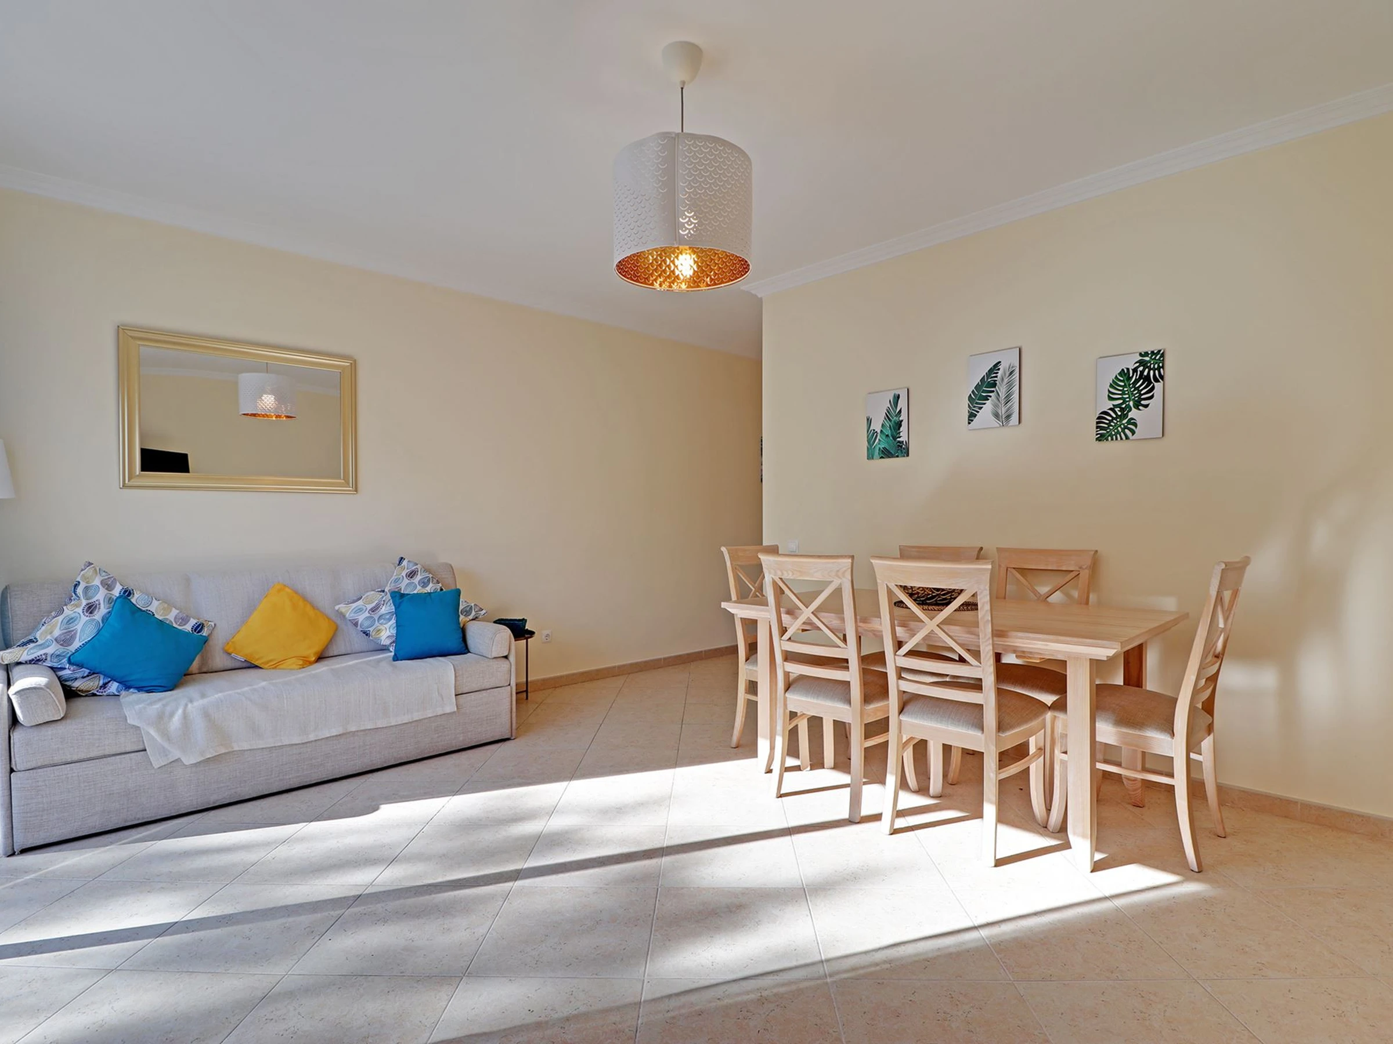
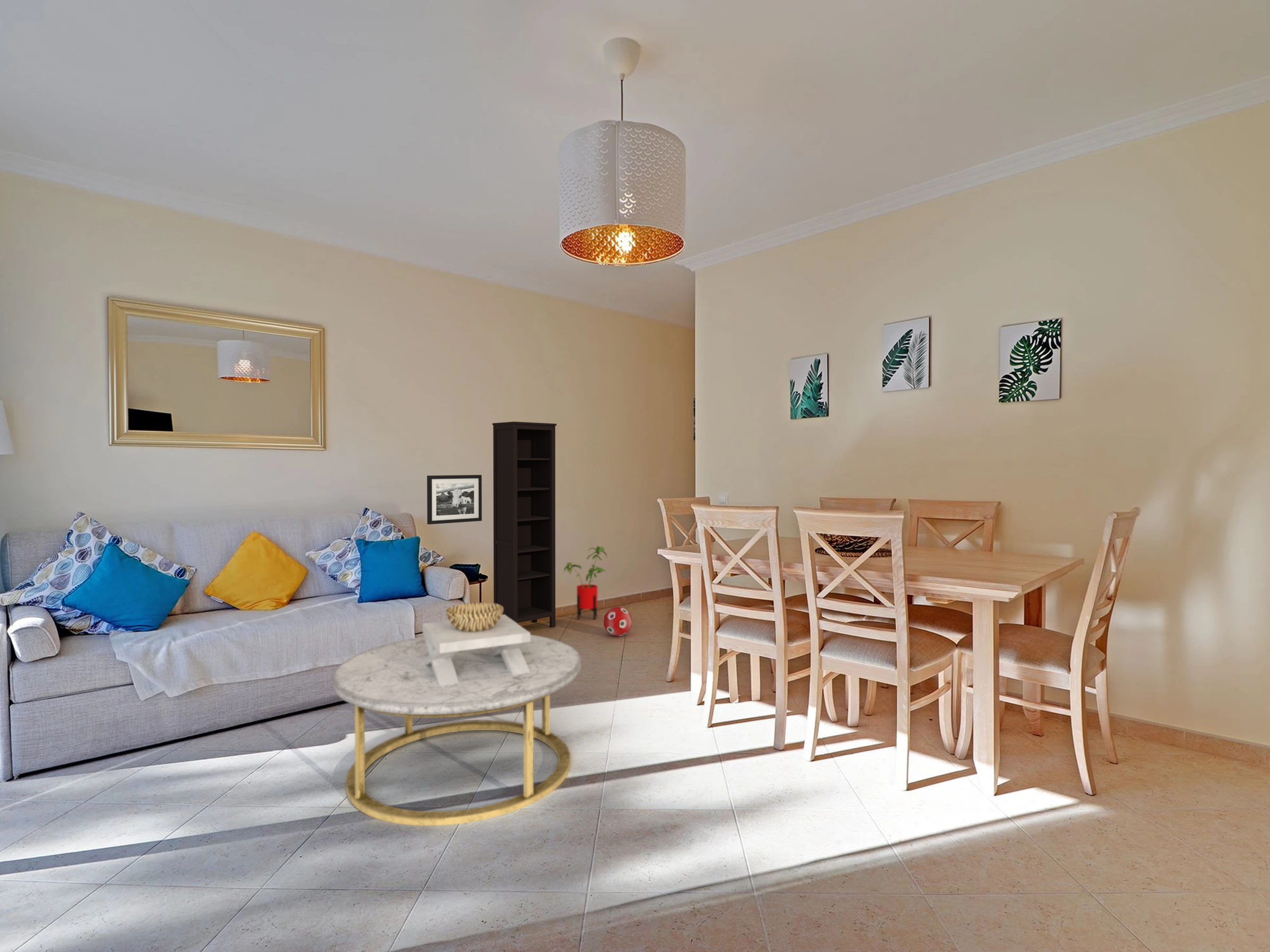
+ coffee table (462, 715)
+ picture frame (455, 499)
+ house plant (590, 582)
+ decorative bowl (475, 637)
+ bookcase (524, 526)
+ decorative ball (618, 621)
